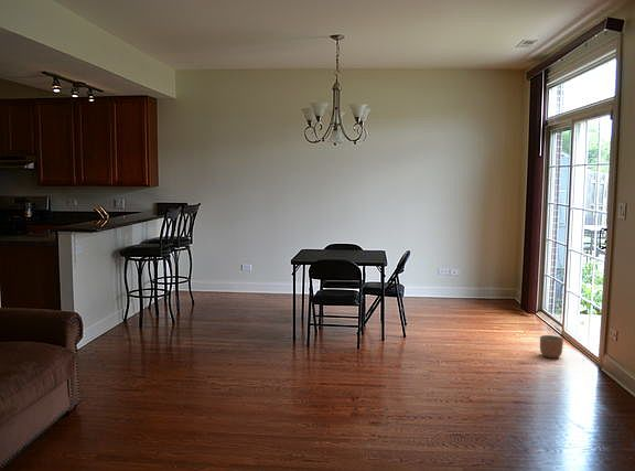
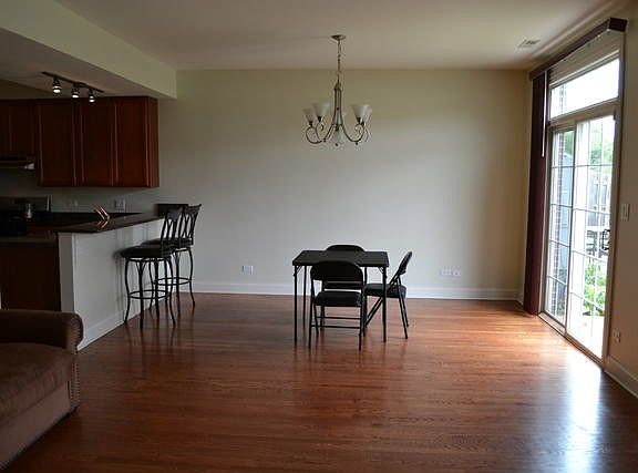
- planter (550, 346)
